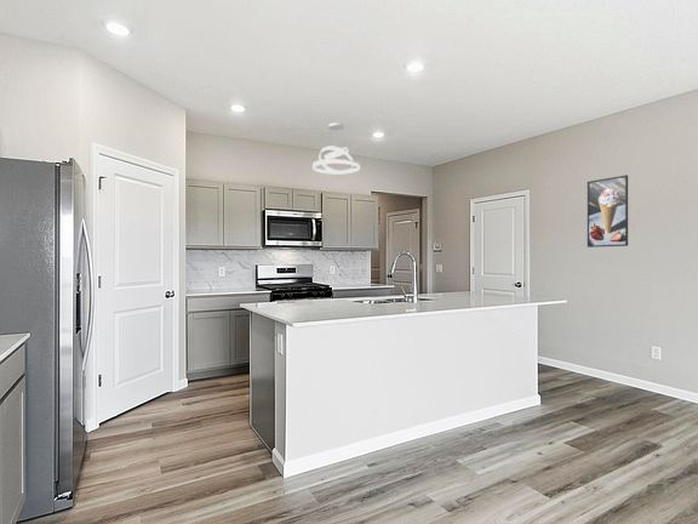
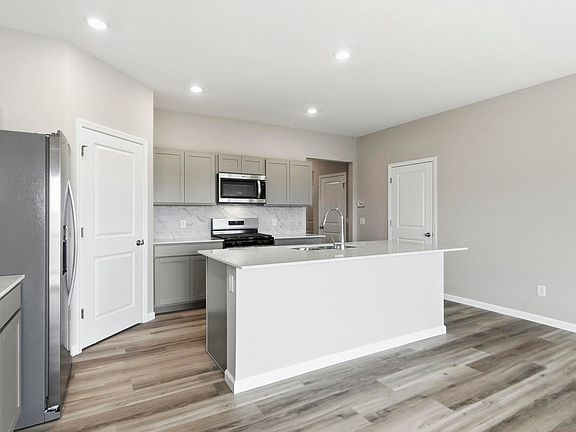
- pendant light (336, 148)
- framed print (606, 212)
